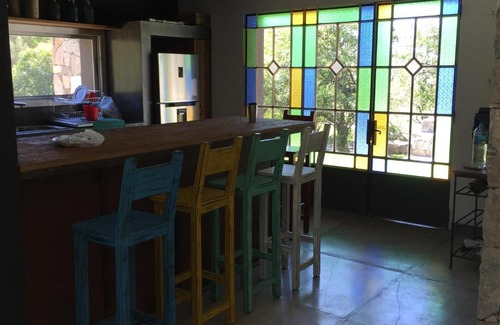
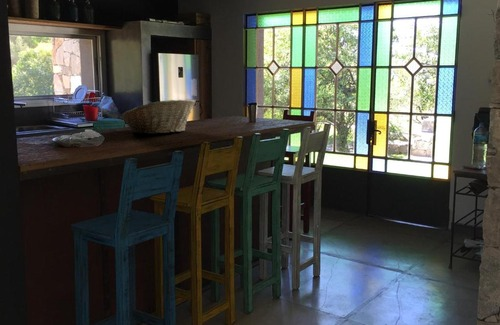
+ fruit basket (160, 115)
